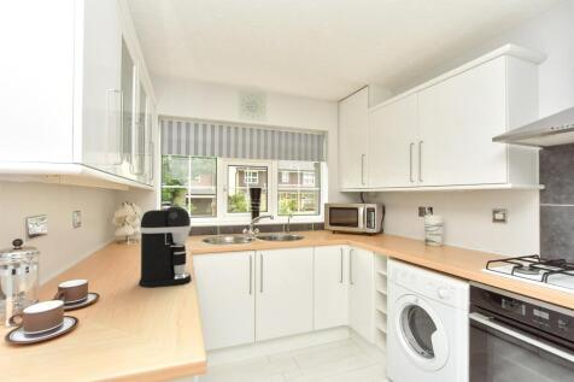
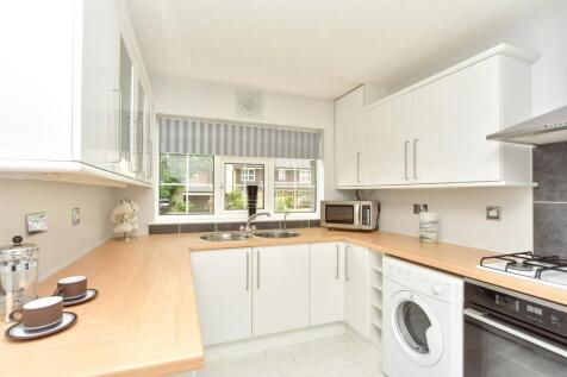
- coffee maker (165, 243)
